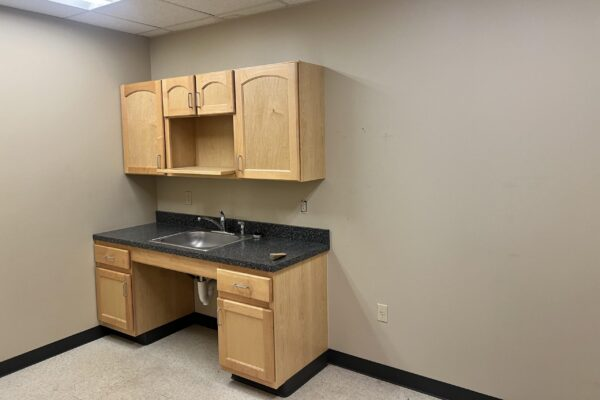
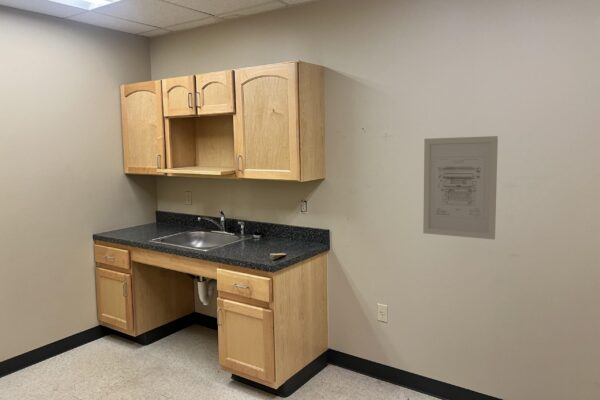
+ wall art (458, 187)
